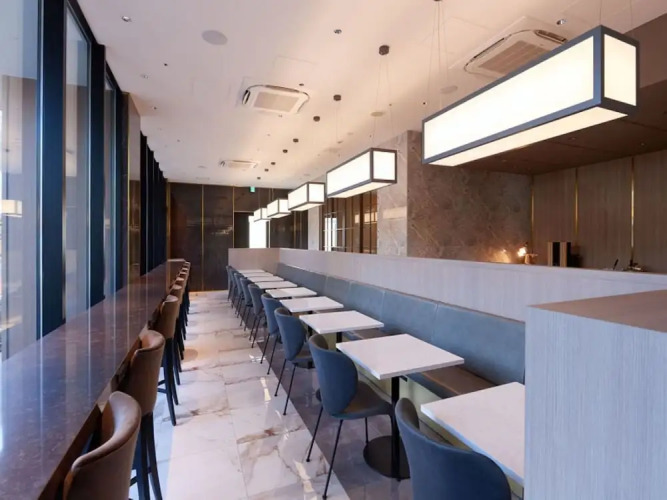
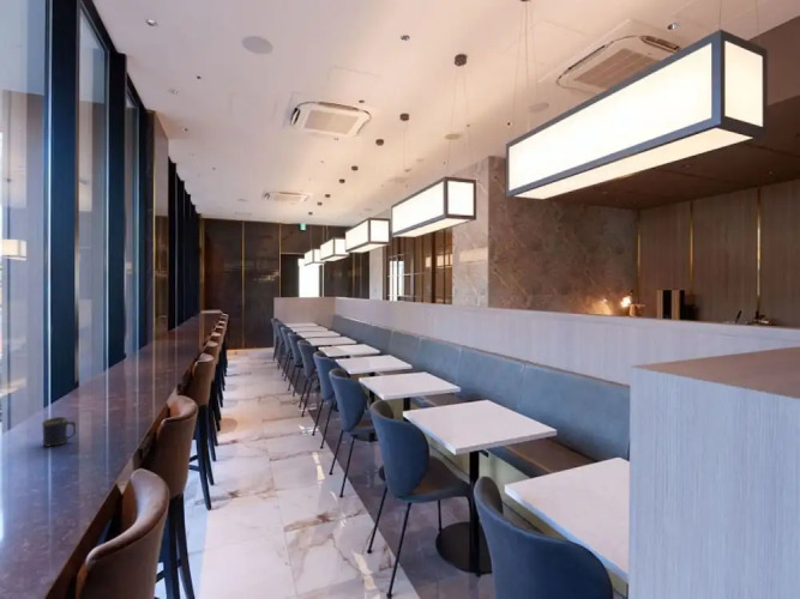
+ mug (59, 430)
